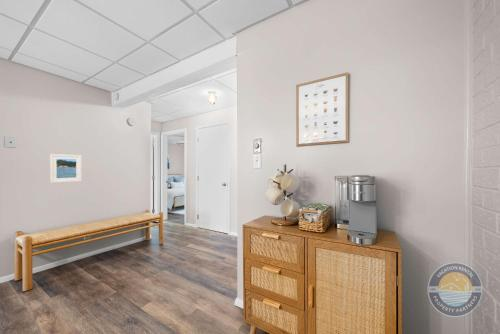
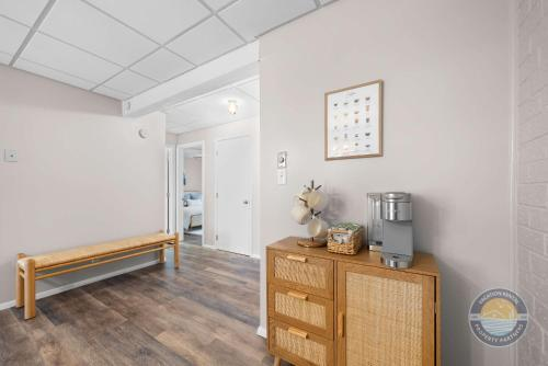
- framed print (66, 168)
